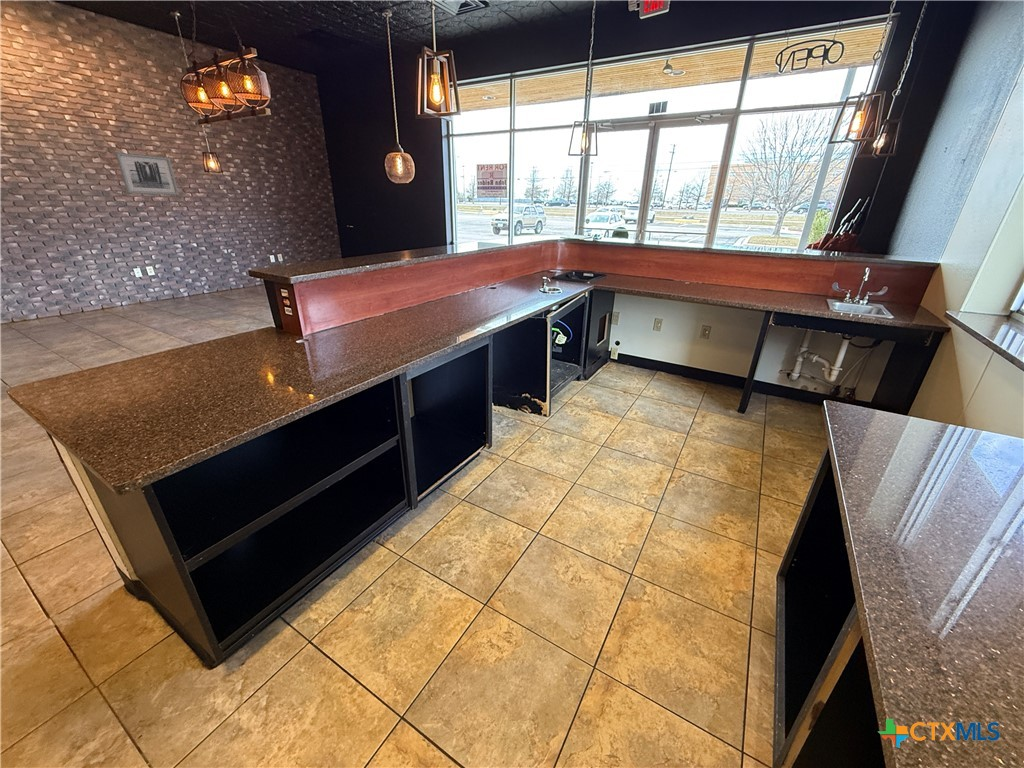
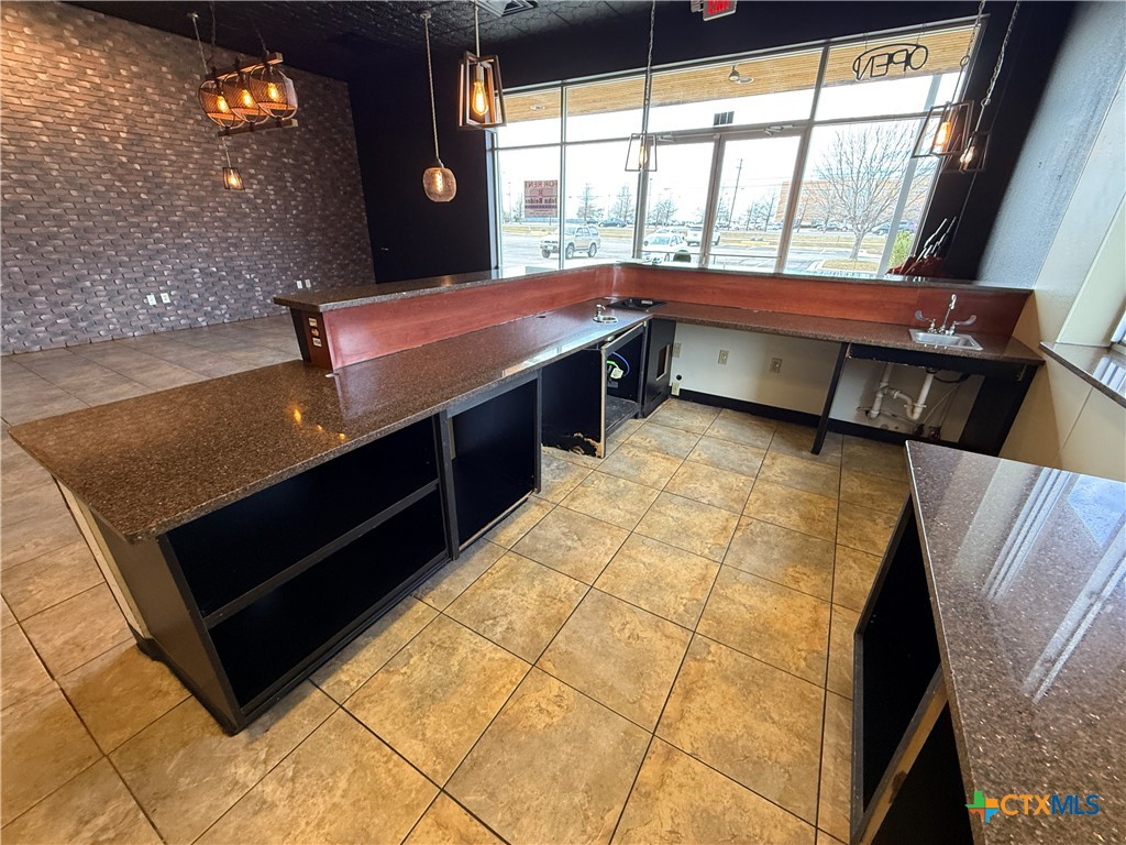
- wall art (149, 175)
